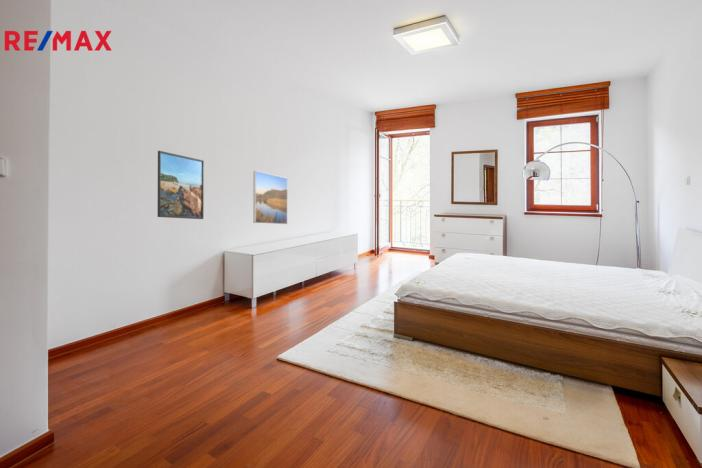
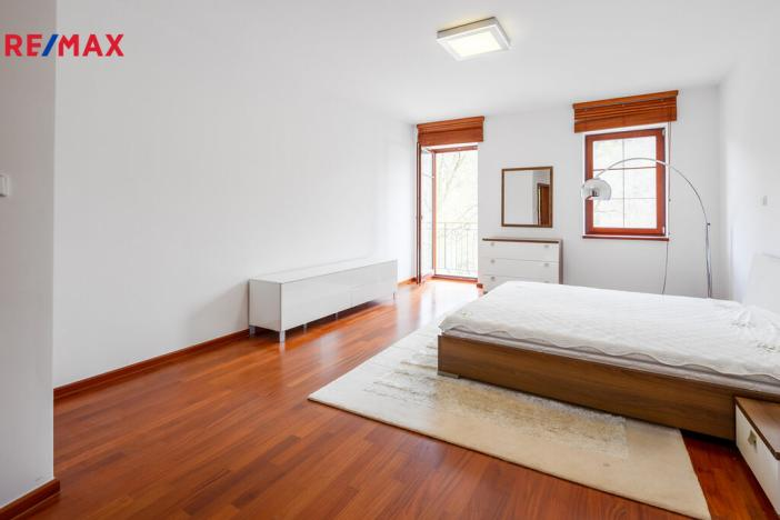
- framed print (271, 199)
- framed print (182, 187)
